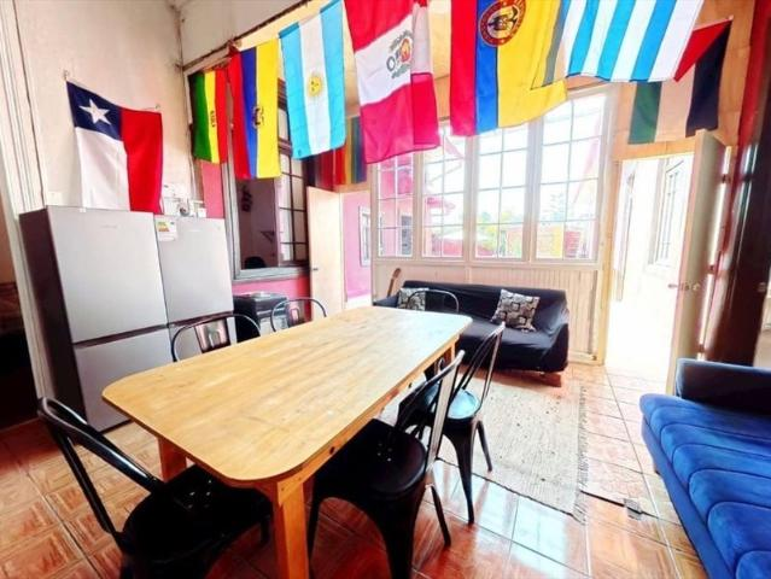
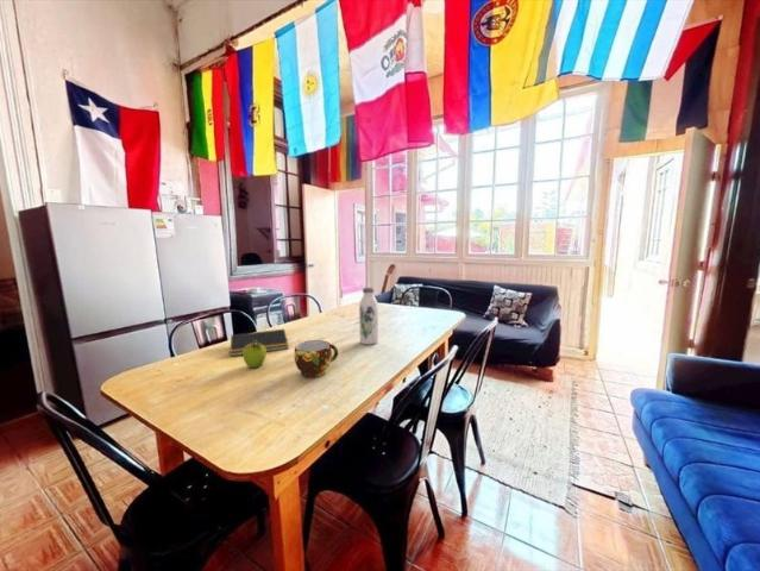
+ fruit (255, 353)
+ cup (314, 358)
+ water bottle (369, 314)
+ notepad (259, 341)
